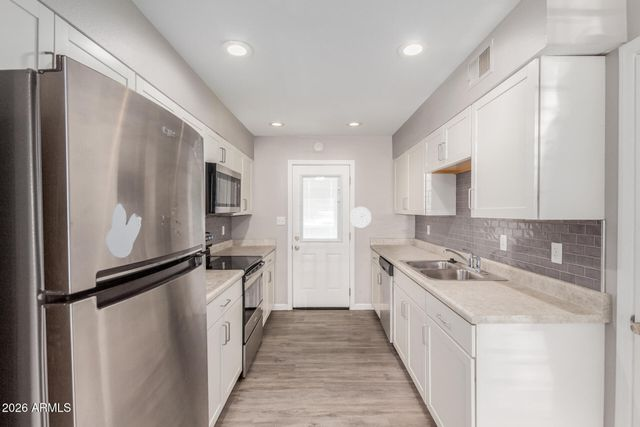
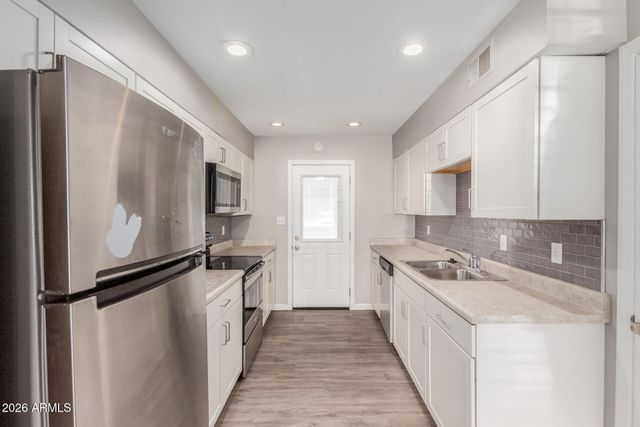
- wall clock (360, 217)
